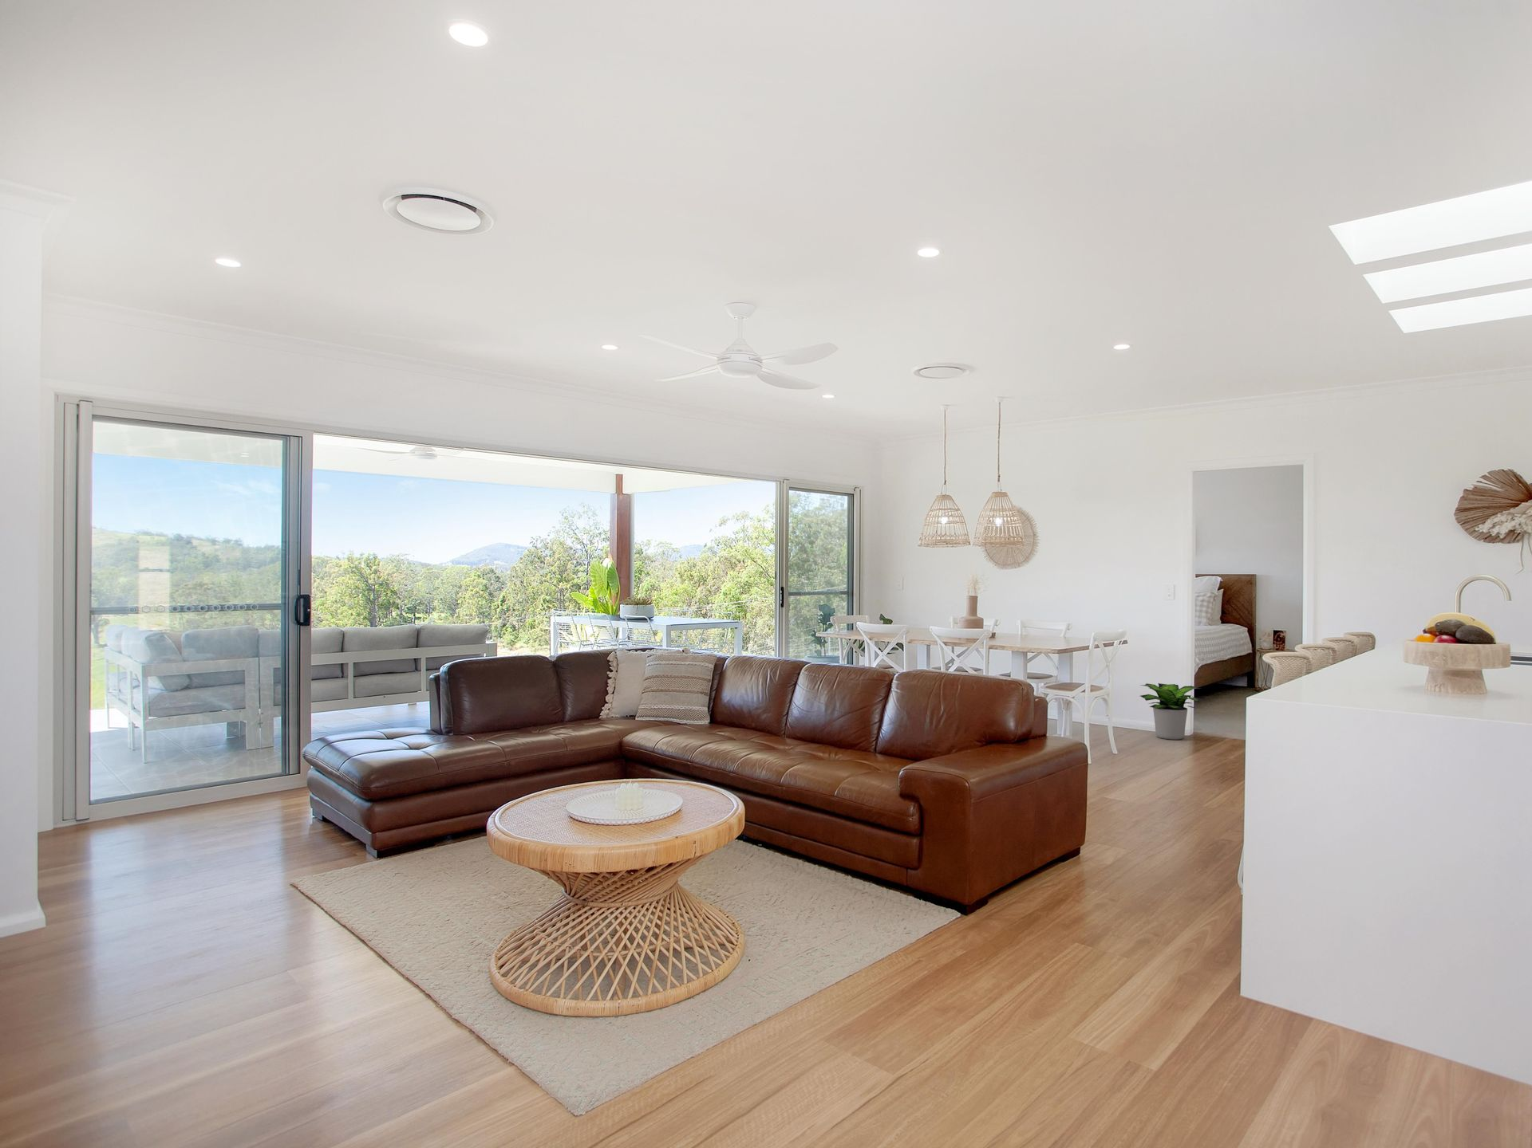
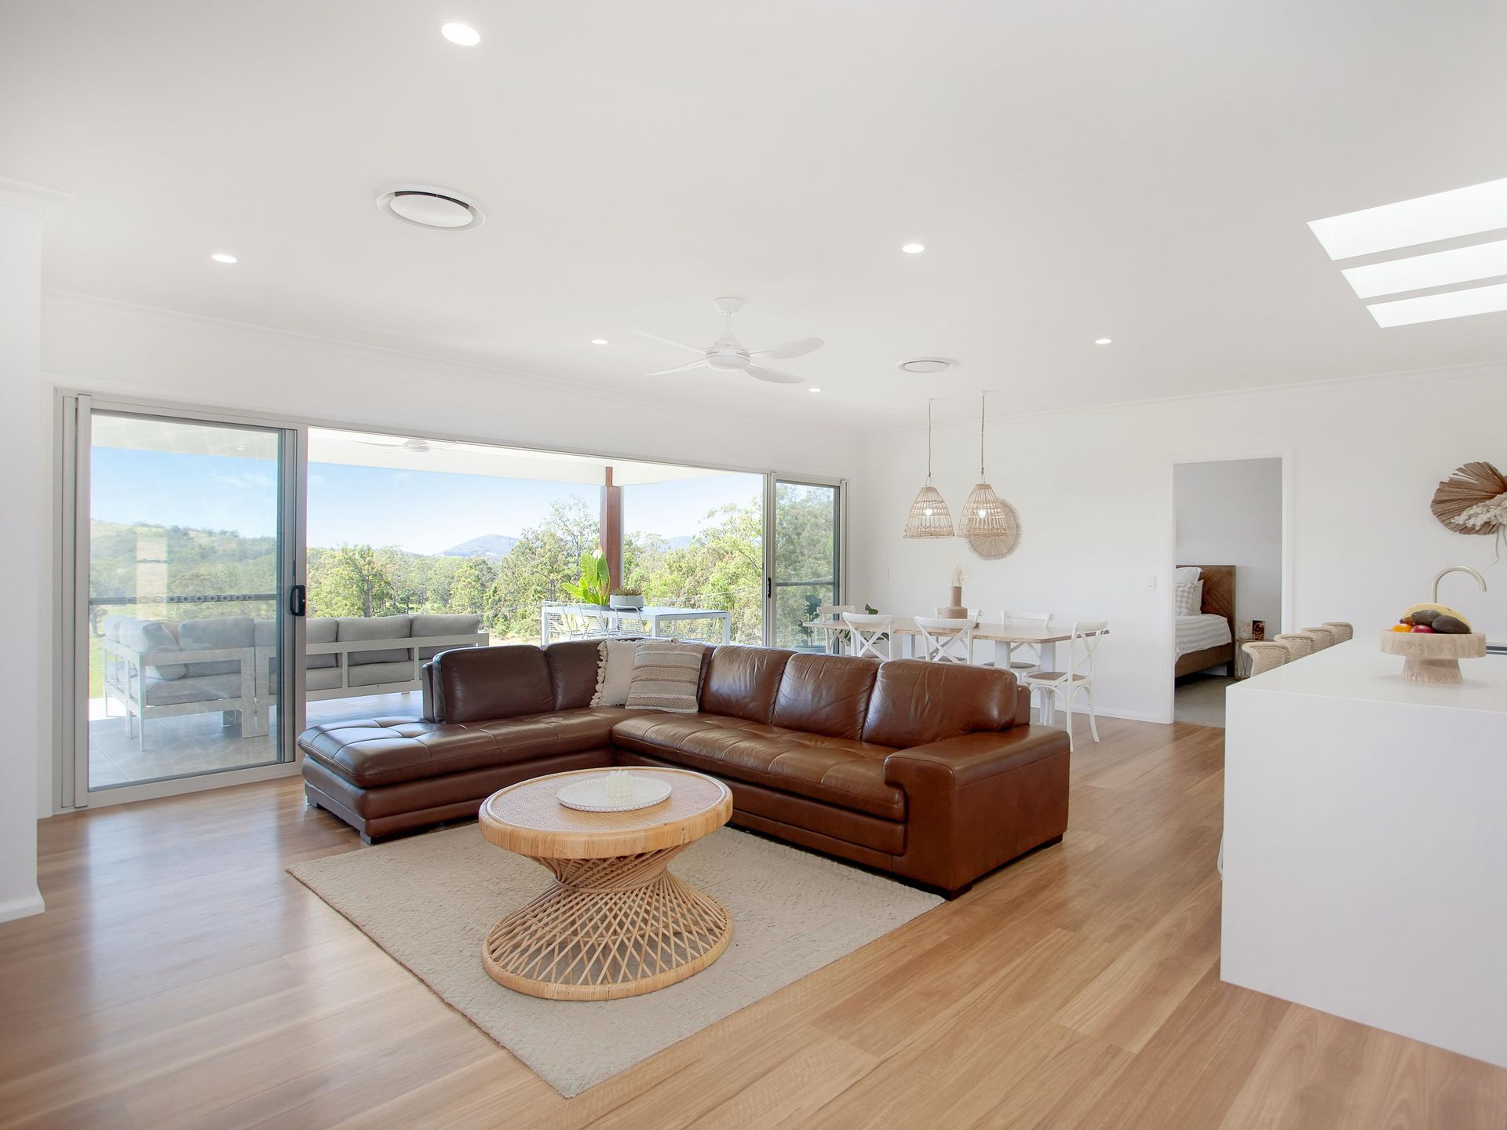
- potted plant (1174, 711)
